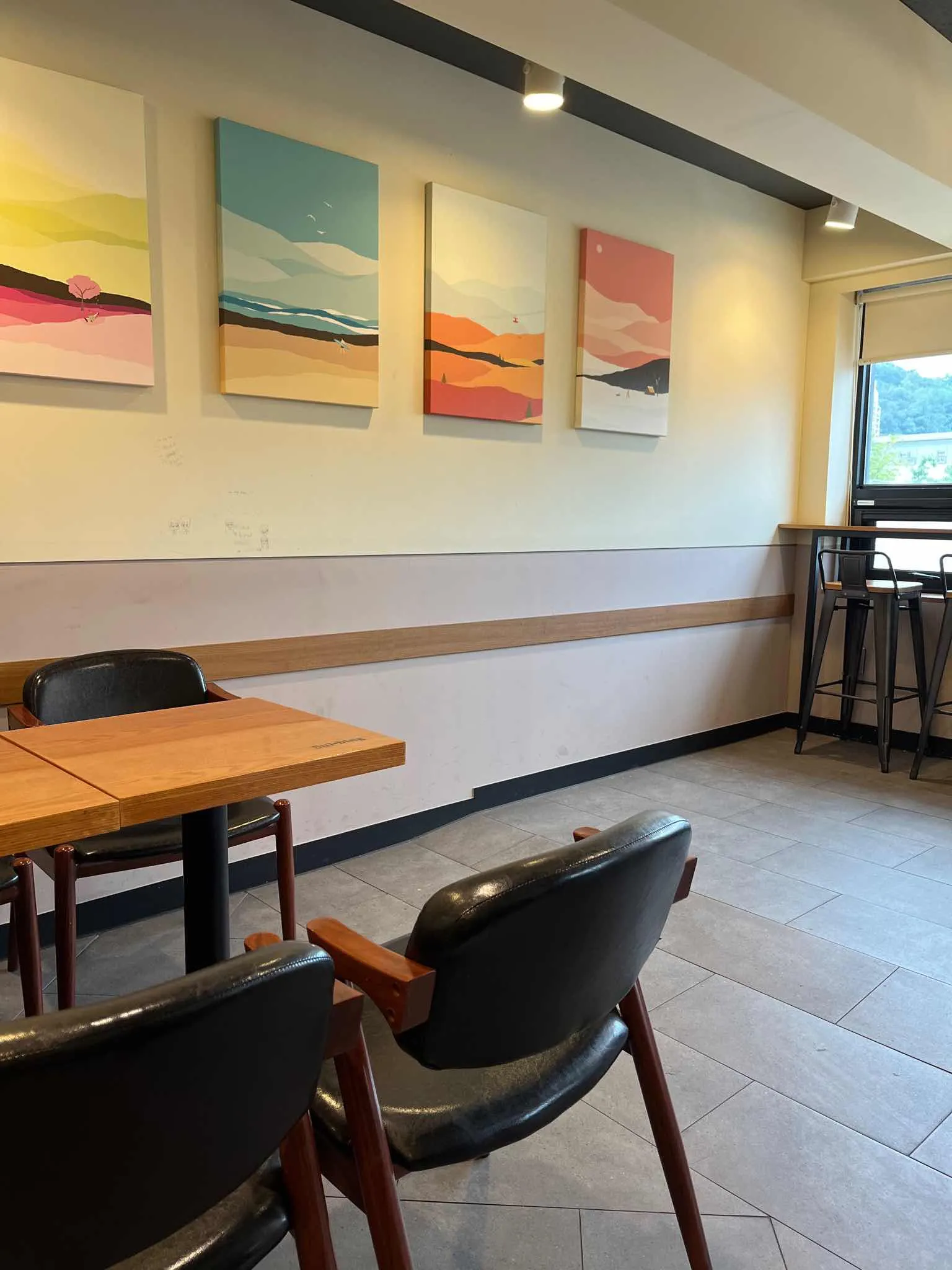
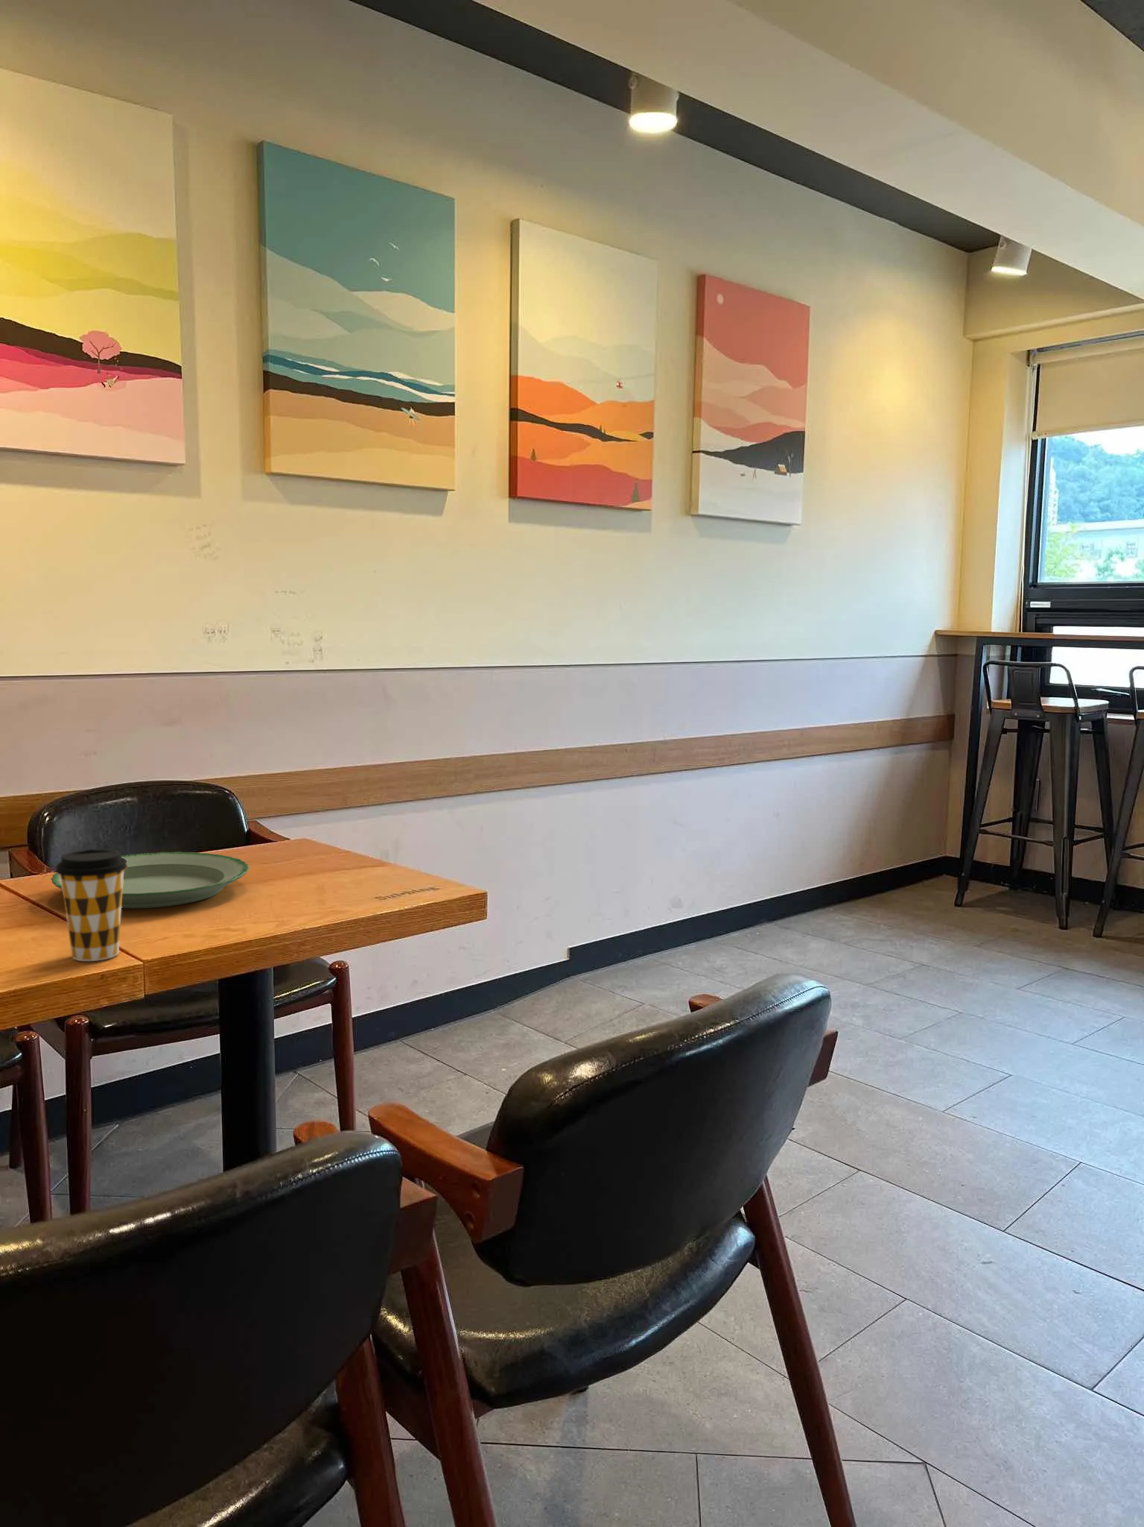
+ coffee cup (93, 904)
+ plate (153, 881)
